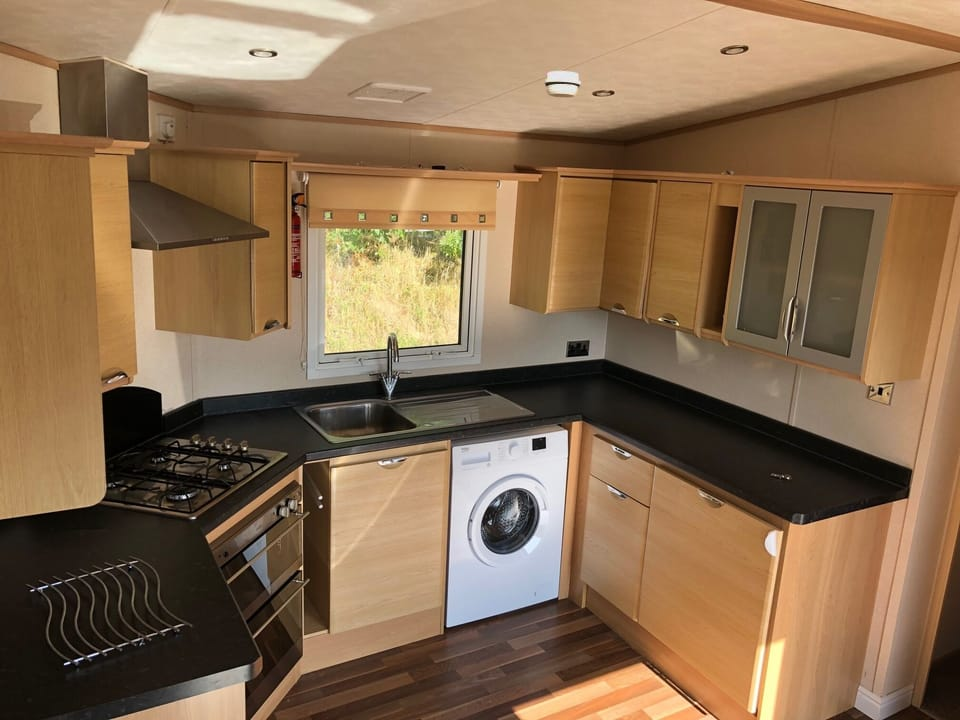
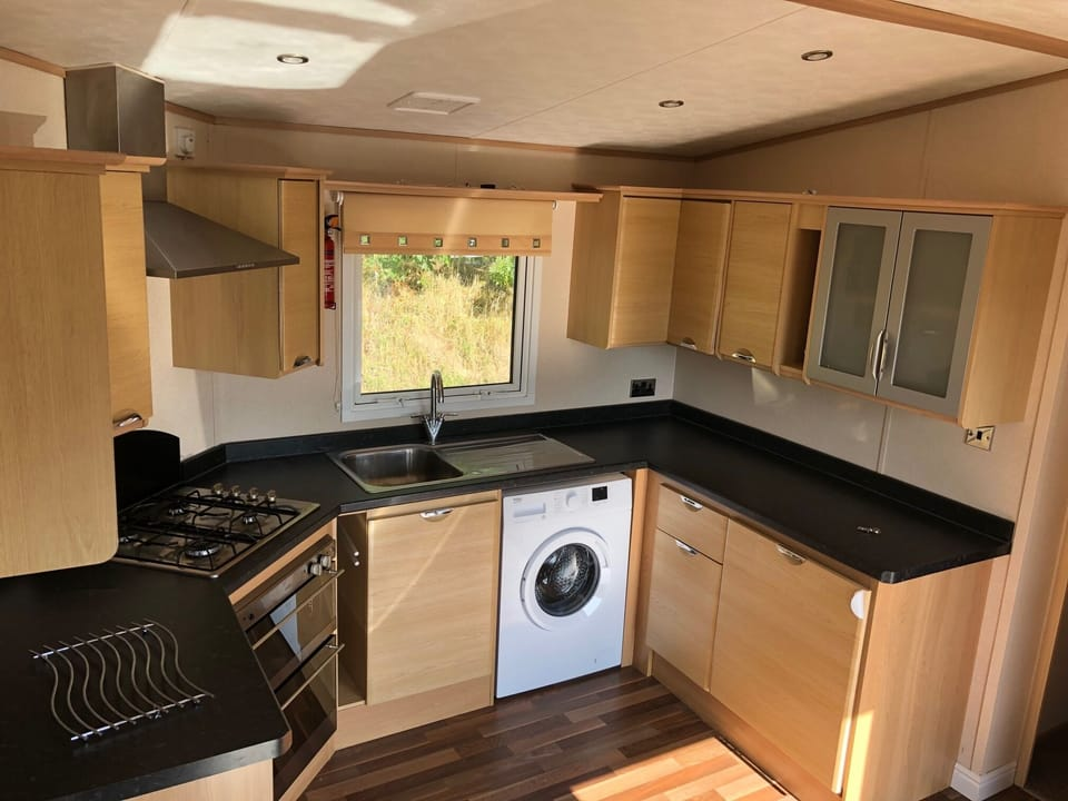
- smoke detector (562, 84)
